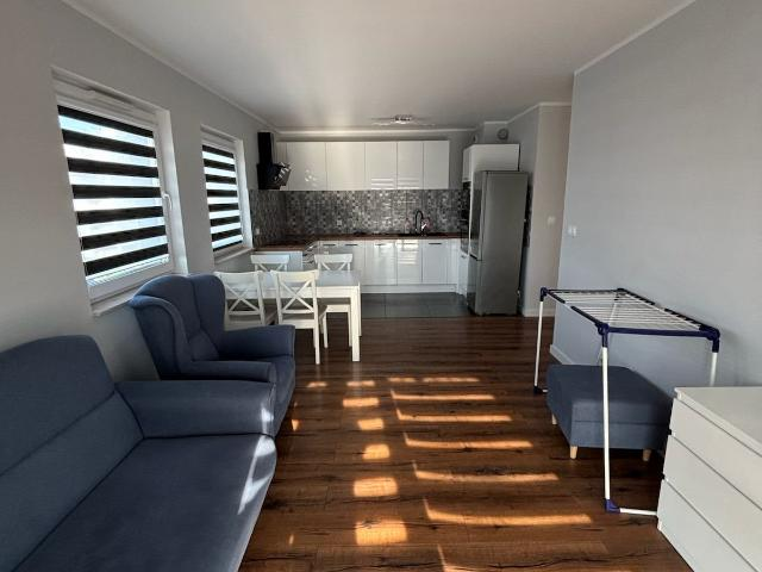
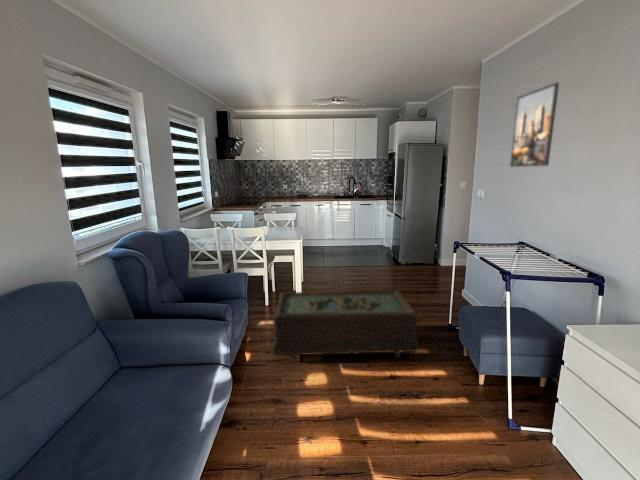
+ coffee table (342, 321)
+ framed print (531, 129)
